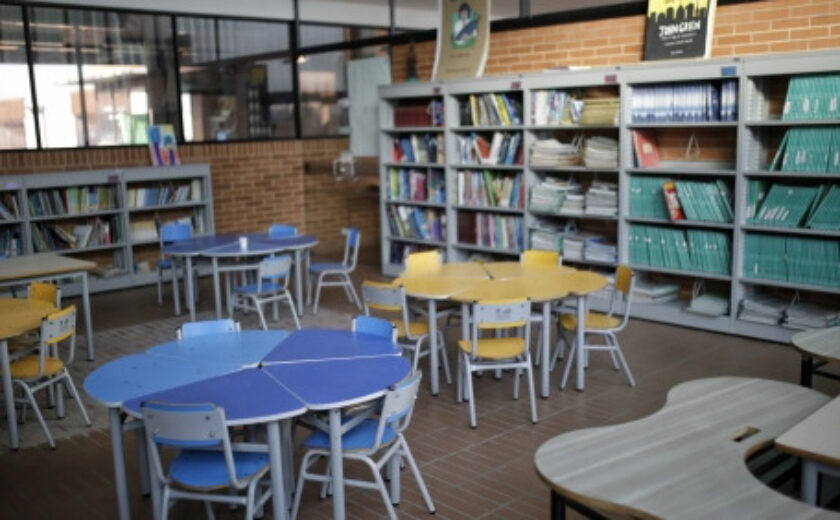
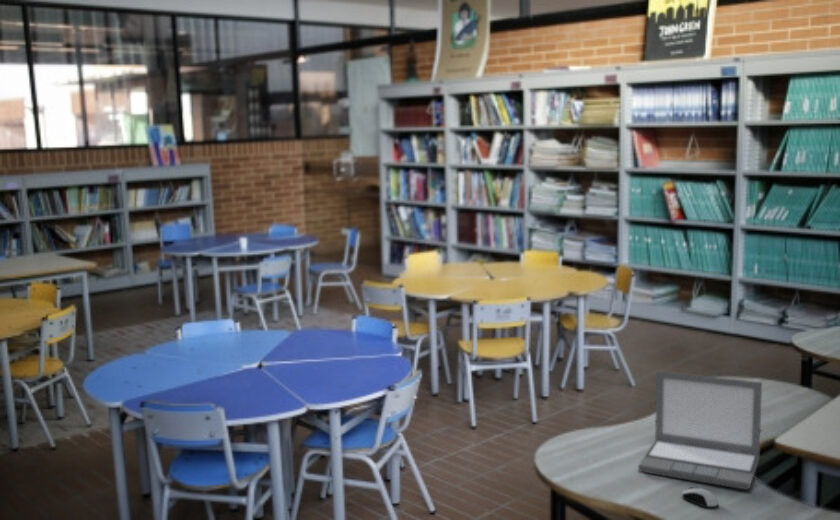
+ laptop (700, 426)
+ computer mouse (700, 495)
